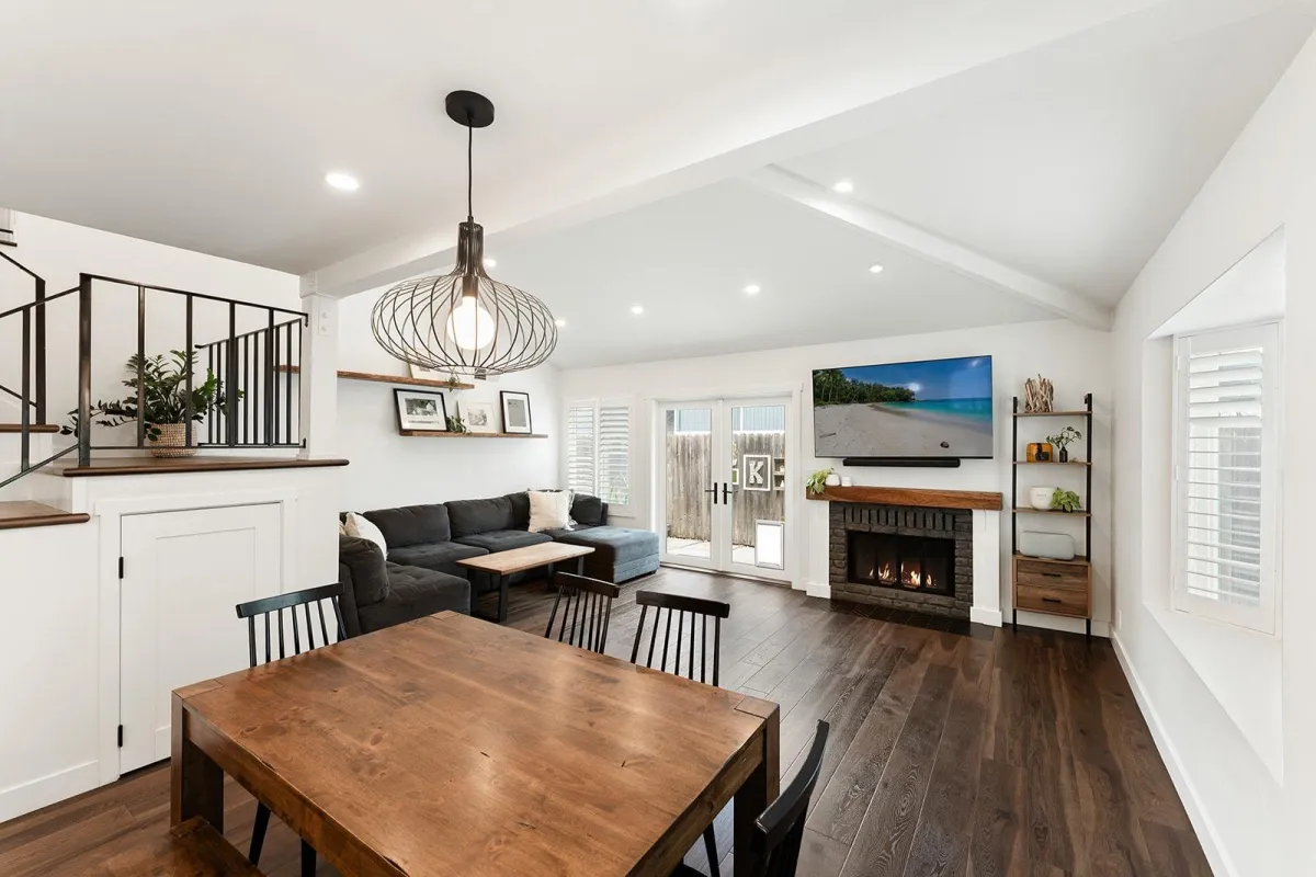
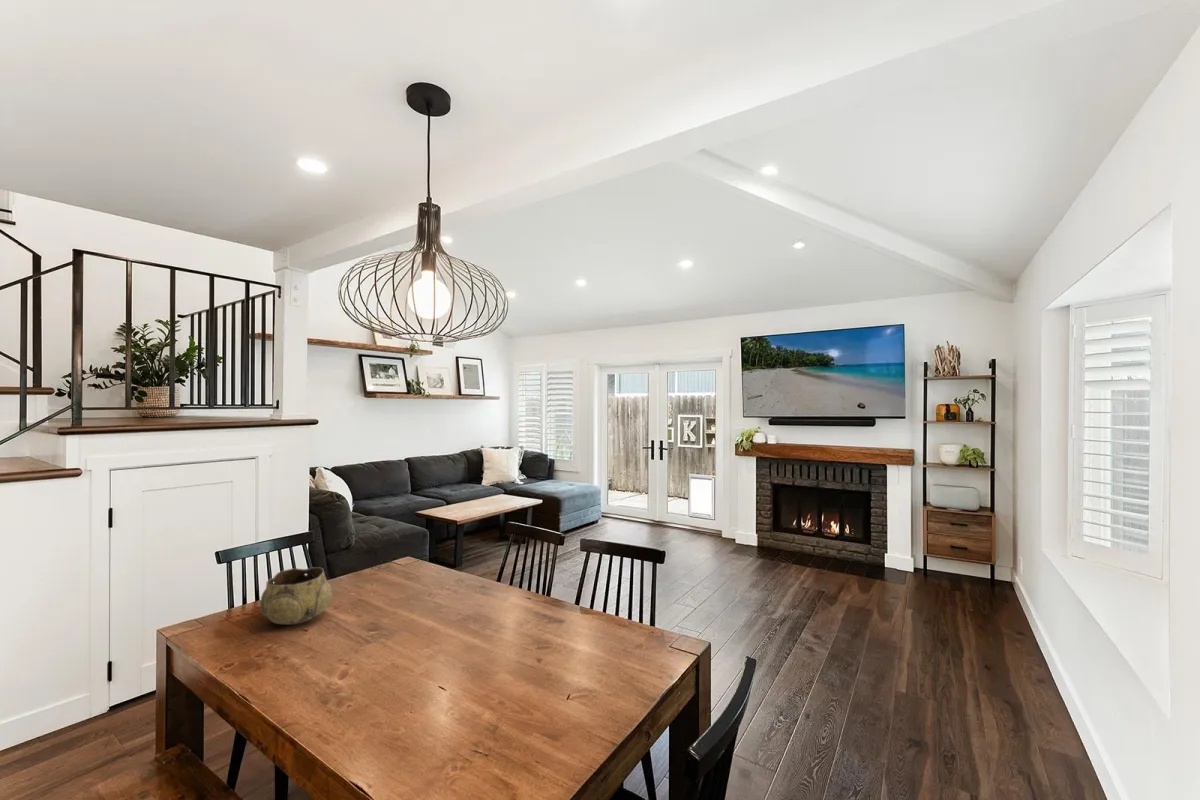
+ decorative bowl (296, 597)
